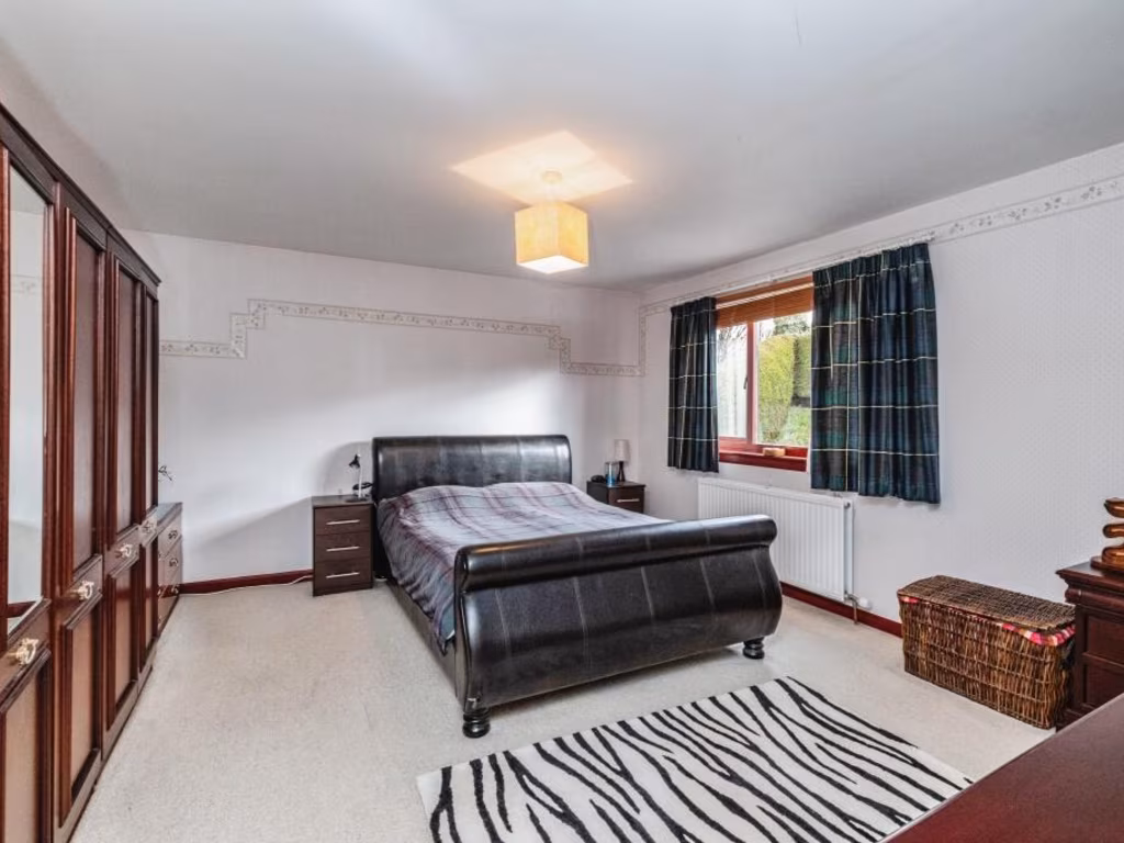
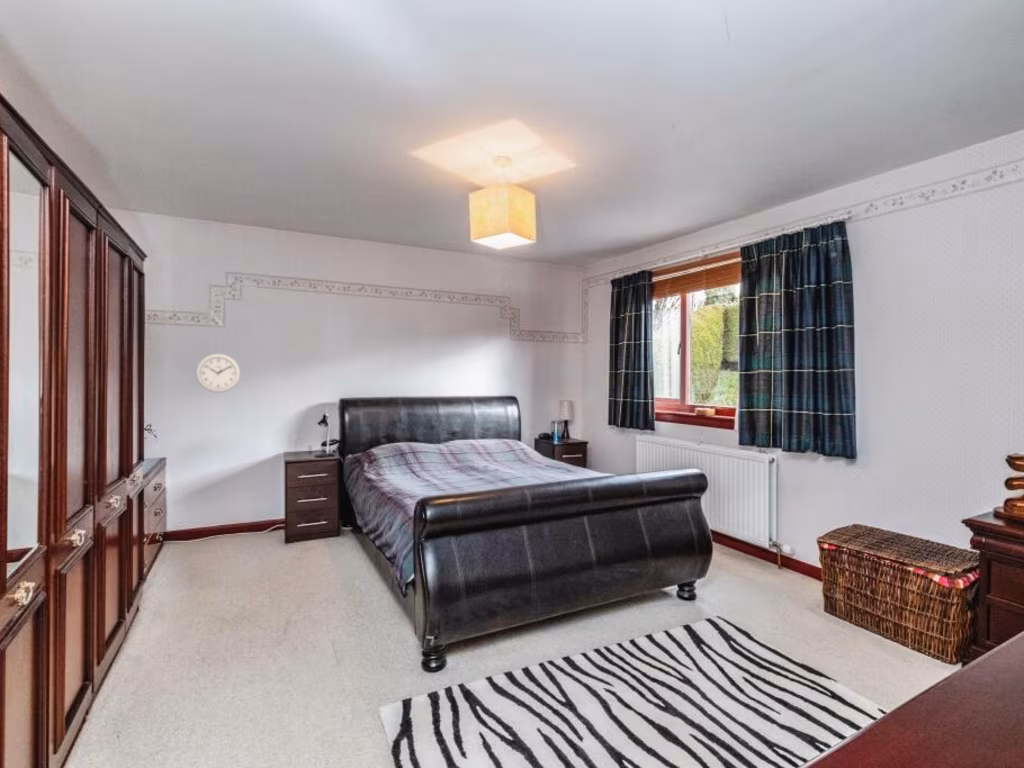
+ wall clock (218, 373)
